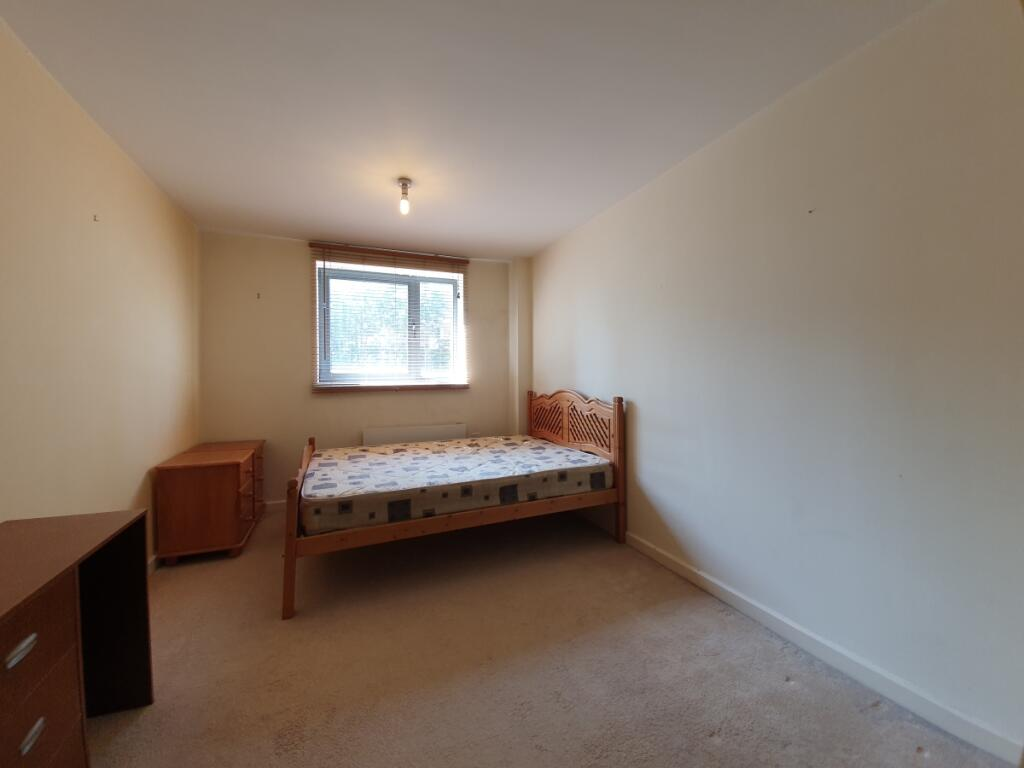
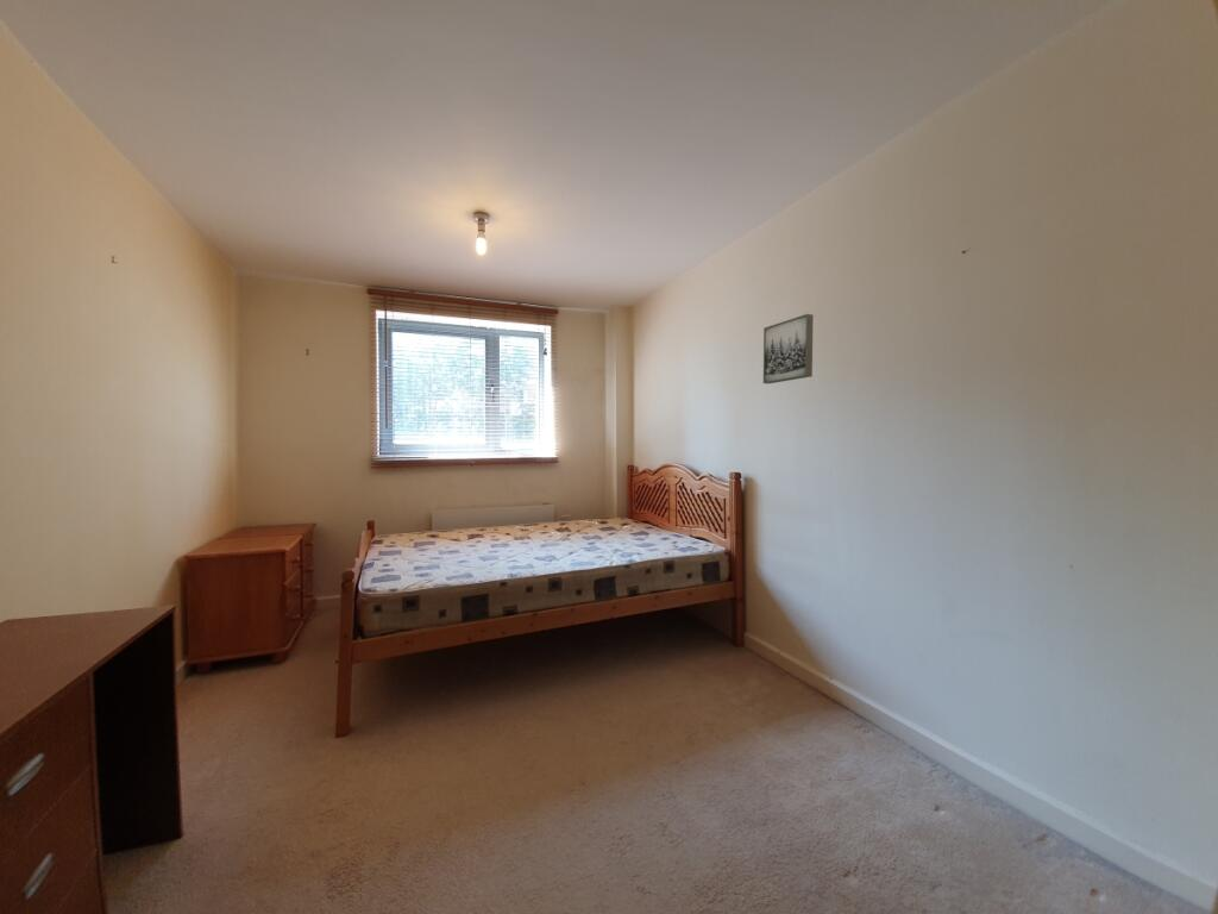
+ wall art (786, 350)
